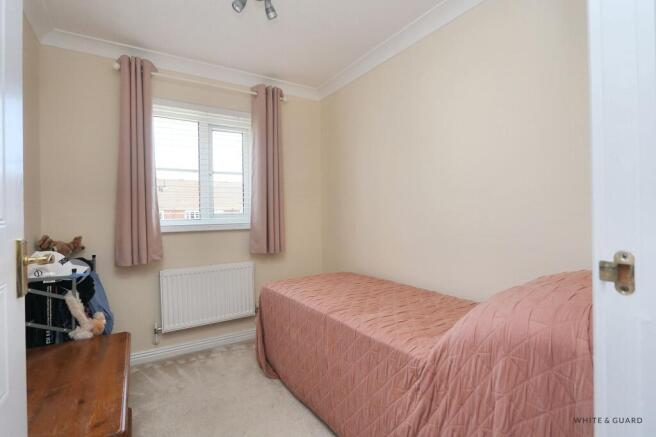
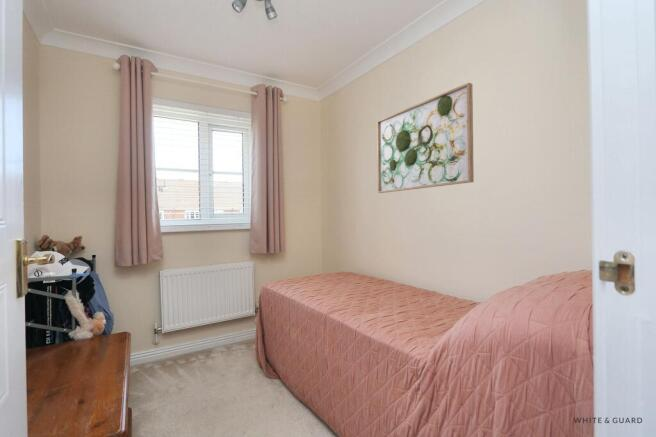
+ wall art (416, 146)
